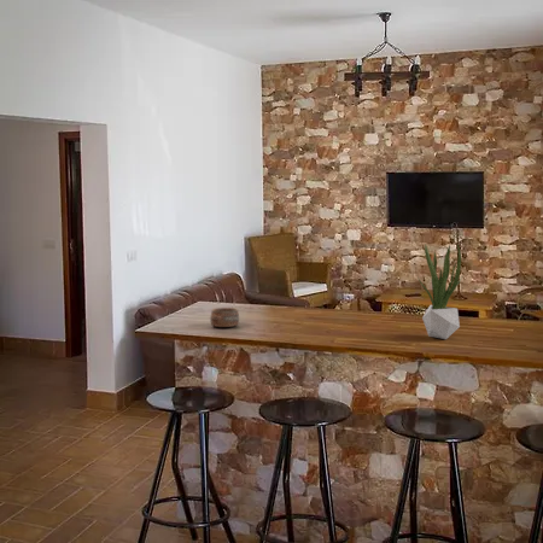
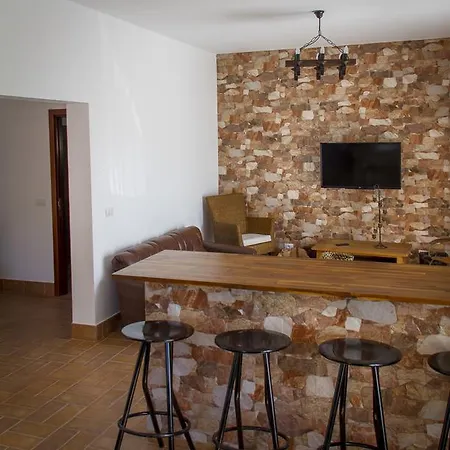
- pottery (224, 317)
- potted plant (443, 291)
